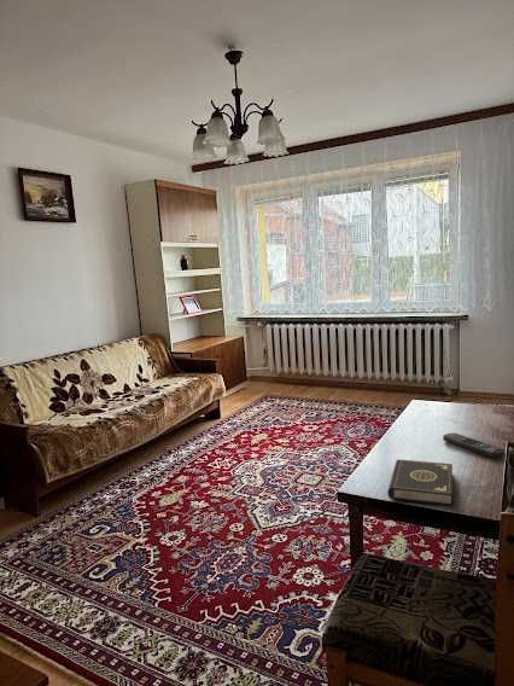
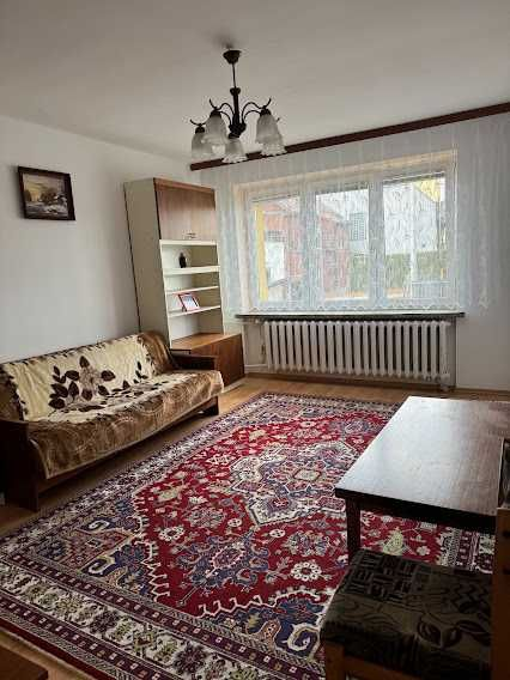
- remote control (472, 443)
- book (421, 479)
